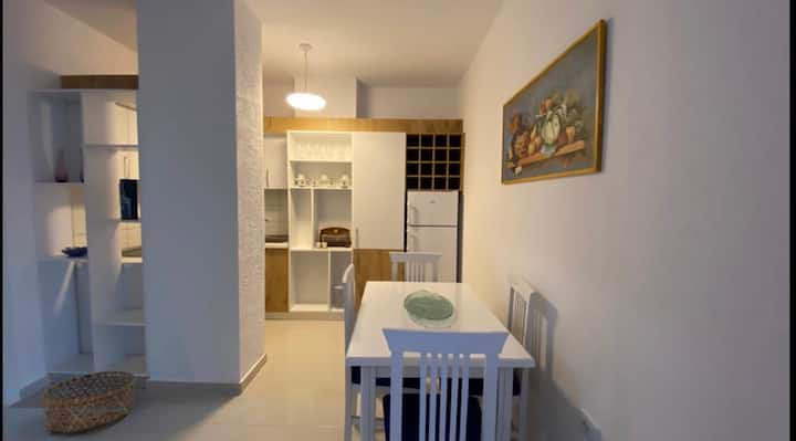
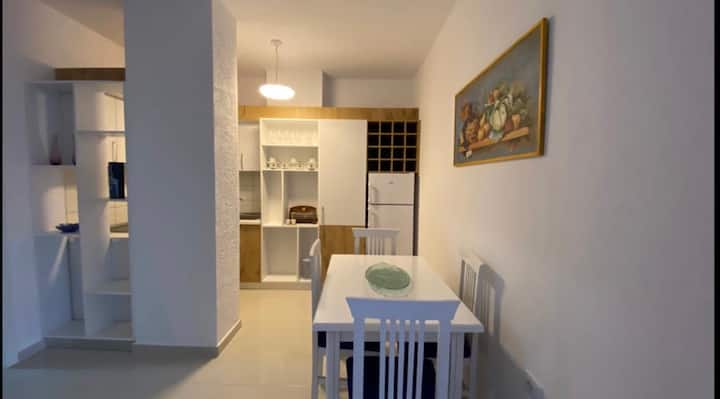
- basket (92, 399)
